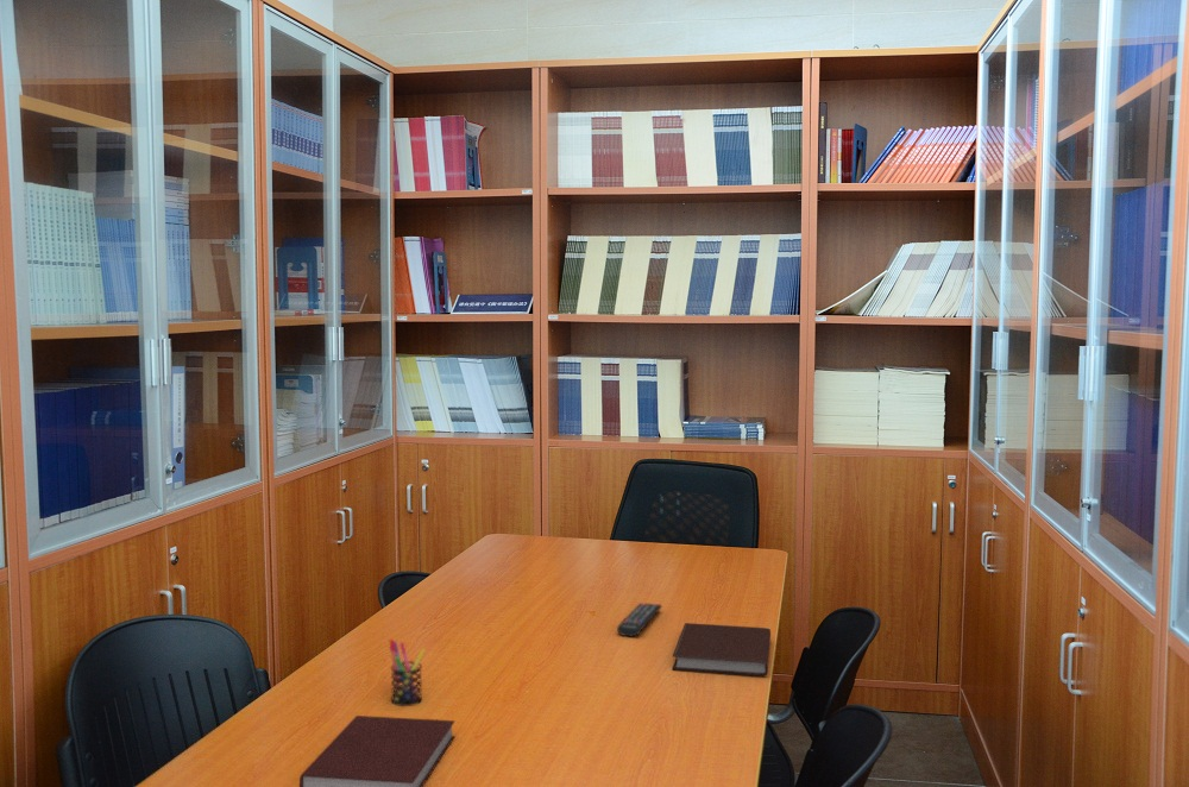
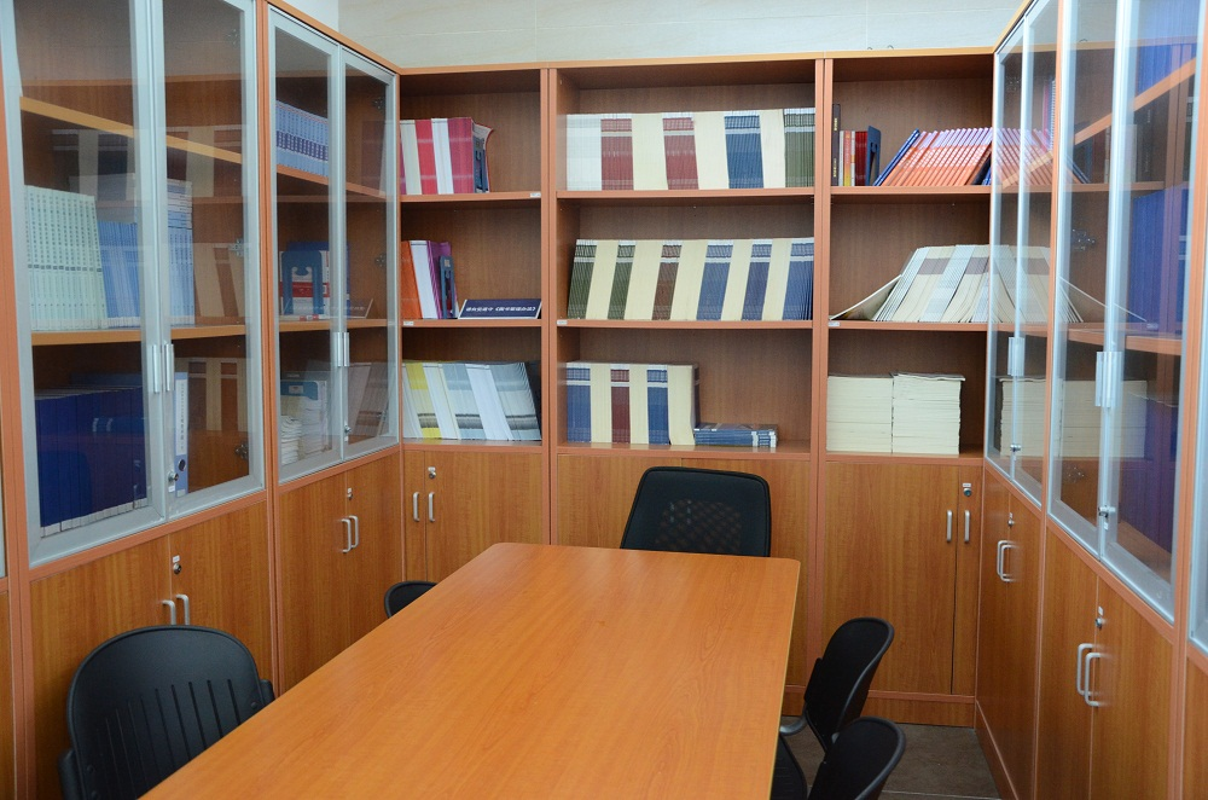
- notebook (382, 754)
- remote control (640, 618)
- pen holder (403, 672)
- notebook (723, 648)
